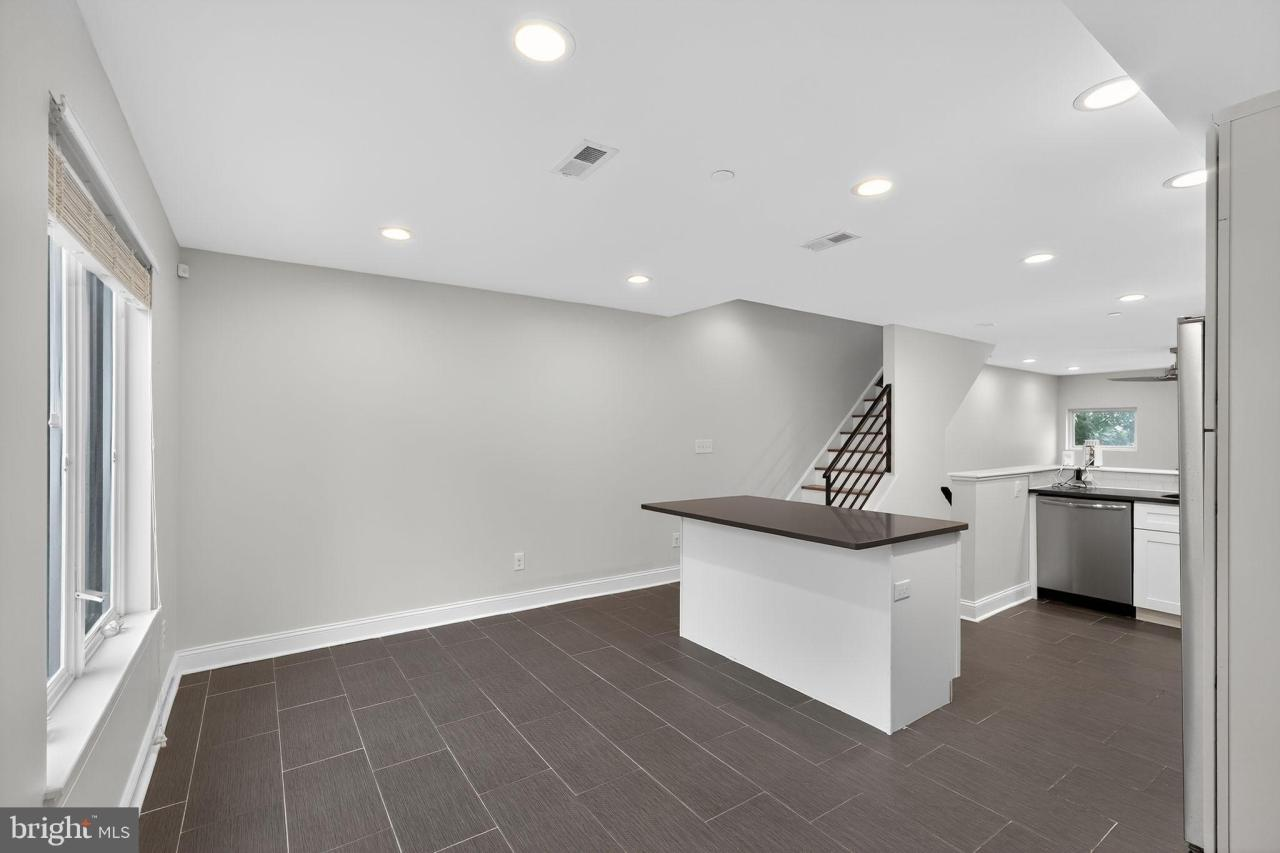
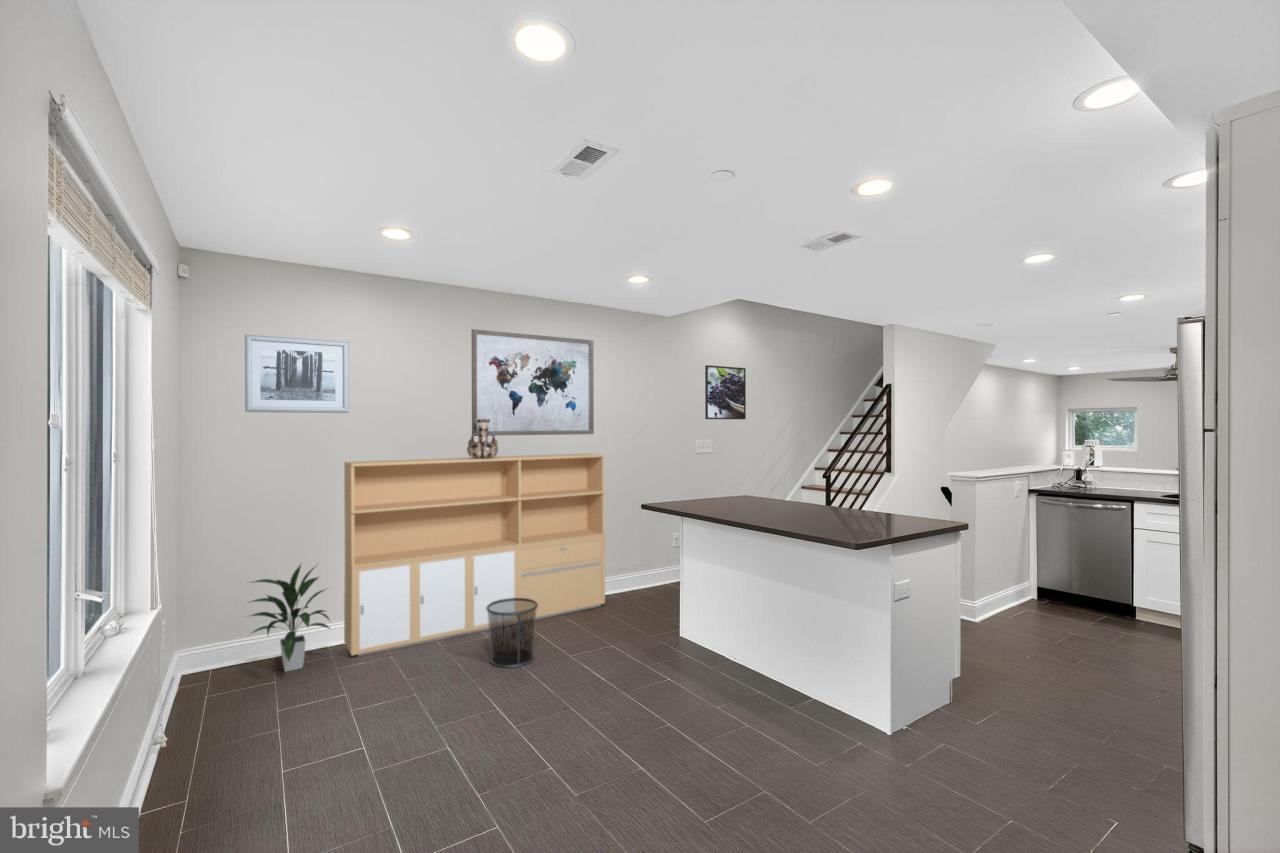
+ decorative vase (482, 438)
+ storage cabinet (487, 540)
+ wall art (536, 385)
+ indoor plant (290, 617)
+ waste bin (512, 632)
+ wall art (299, 375)
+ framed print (725, 393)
